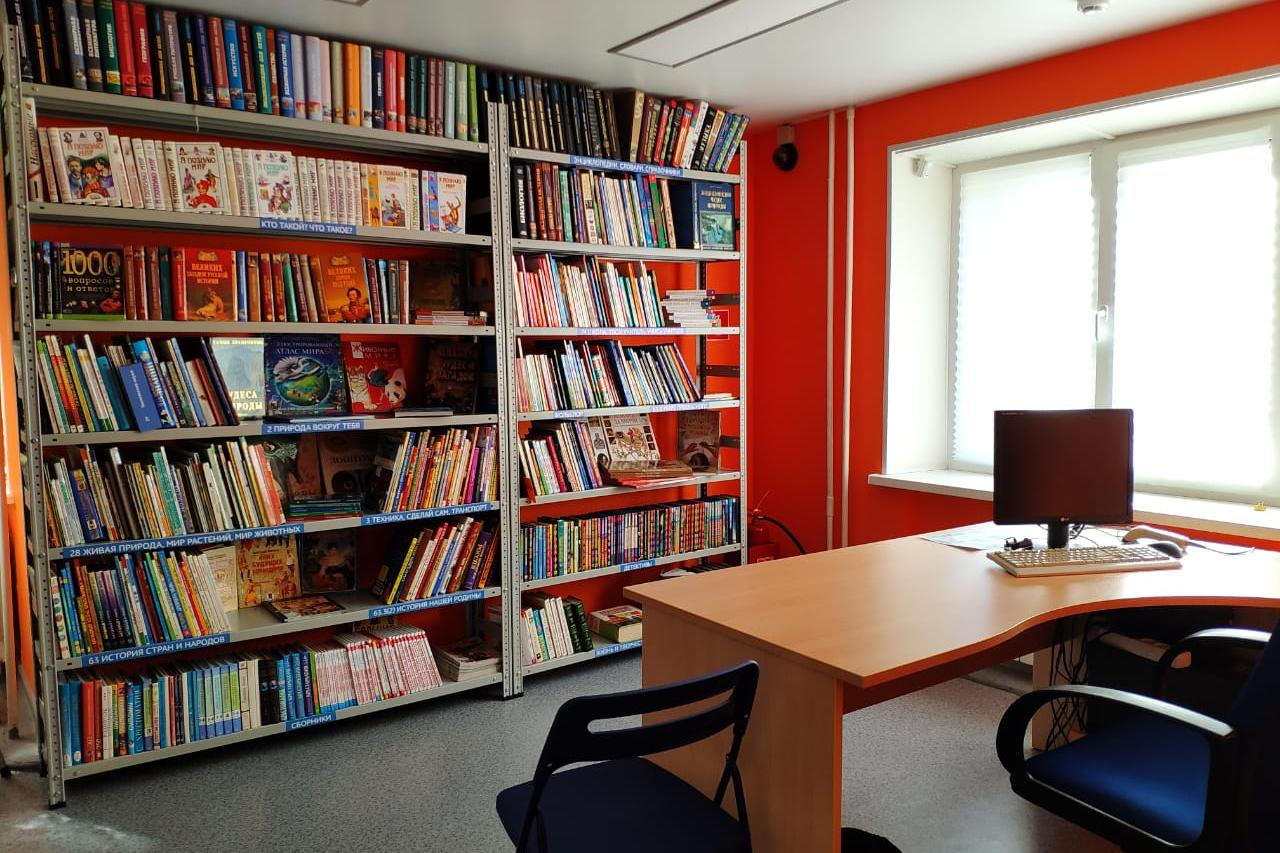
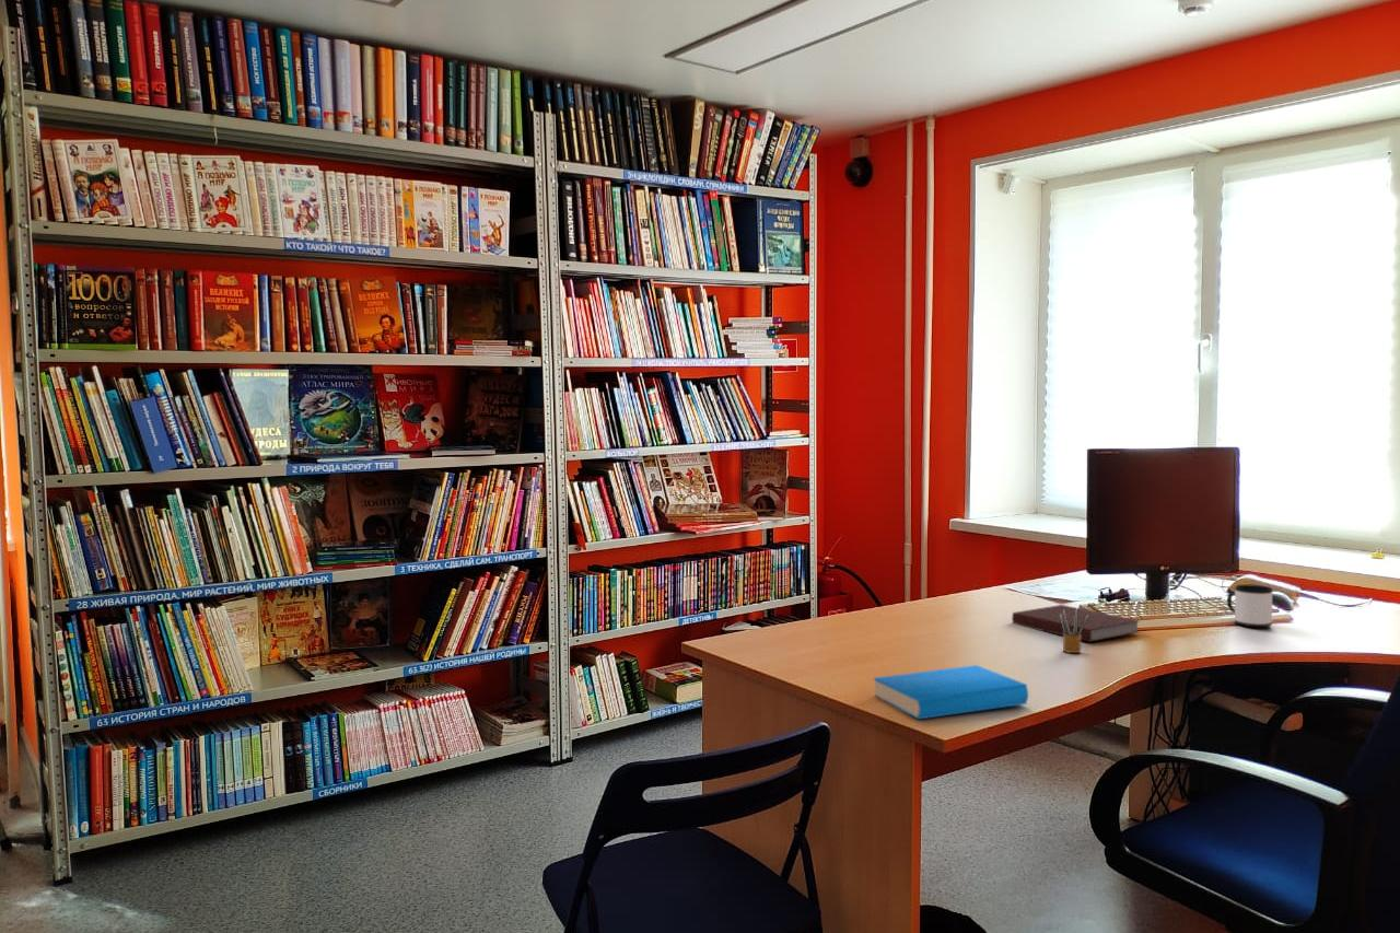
+ book (949, 690)
+ notebook (1073, 621)
+ mug (1247, 604)
+ pencil box (1073, 630)
